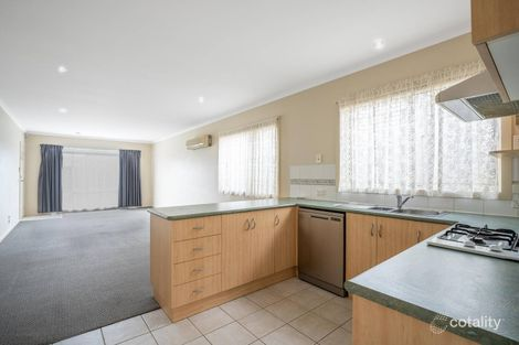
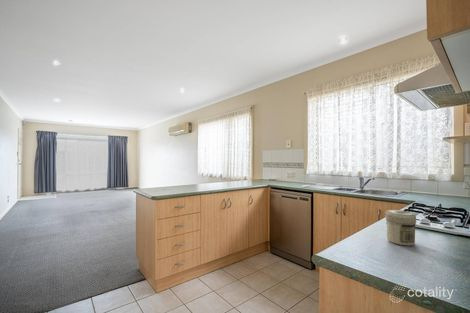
+ jar (400, 226)
